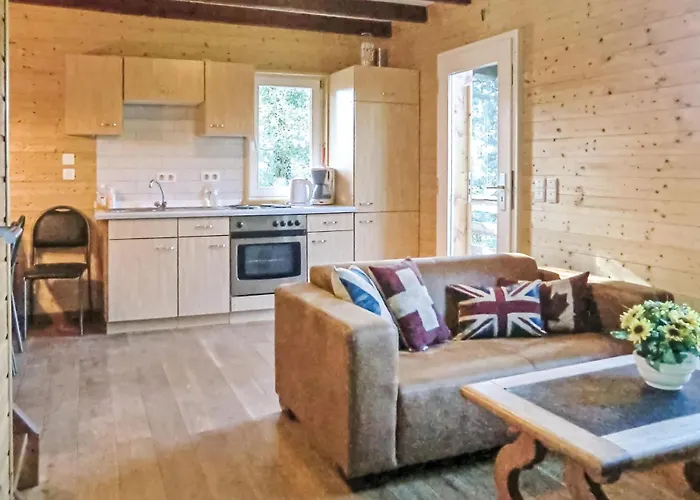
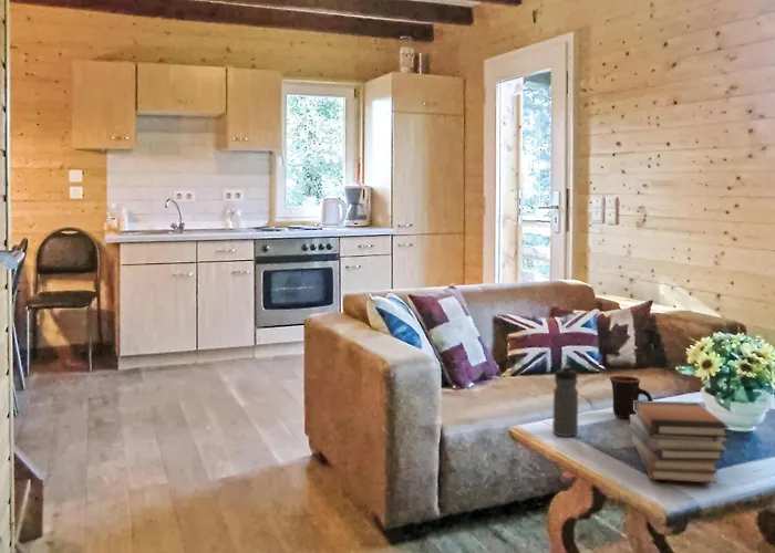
+ mug (630, 397)
+ water bottle (565, 399)
+ book stack (675, 438)
